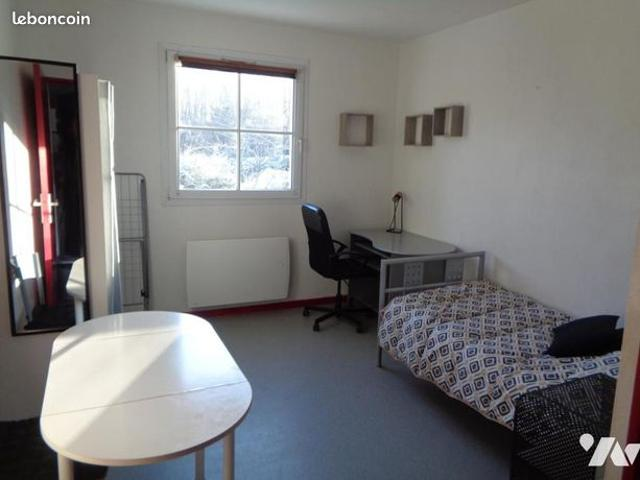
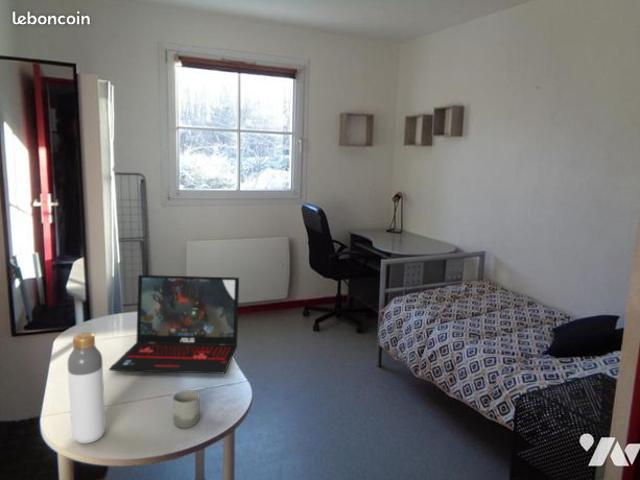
+ cup (185, 406)
+ laptop (178, 321)
+ bottle (86, 387)
